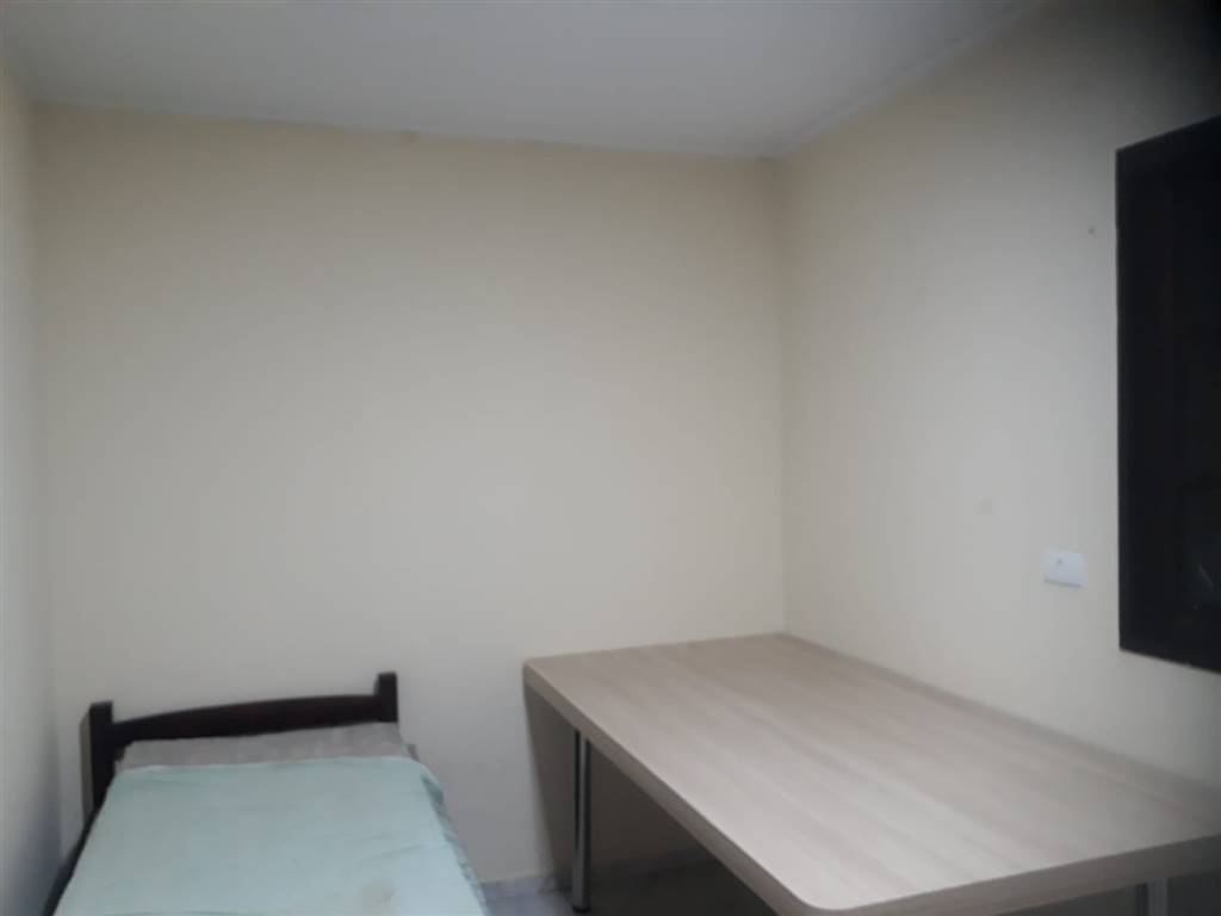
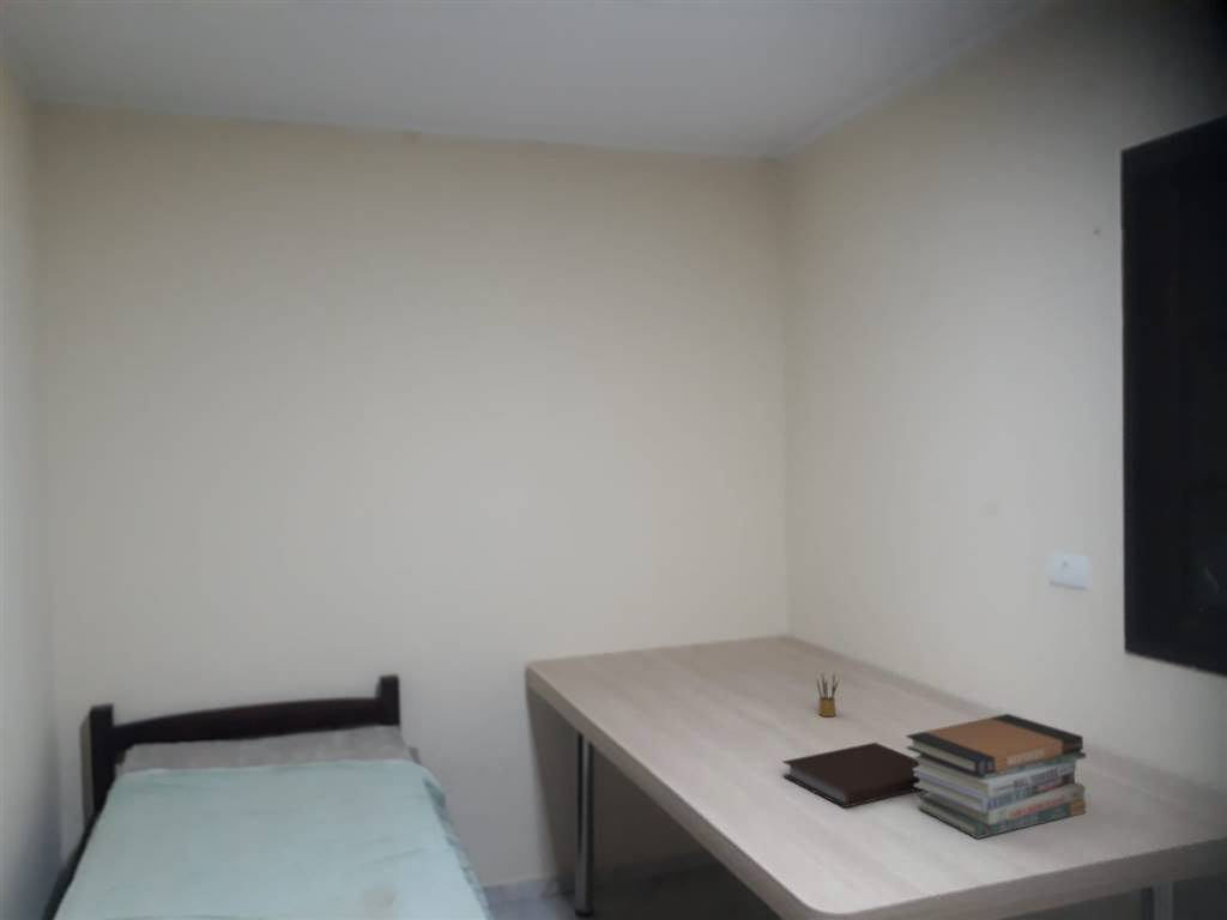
+ book stack (996, 773)
+ notebook (862, 773)
+ pencil box (827, 695)
